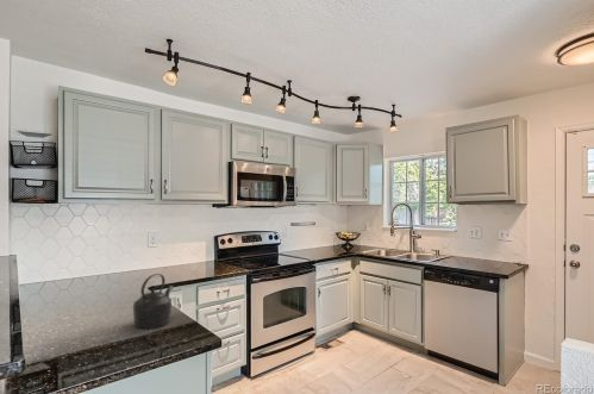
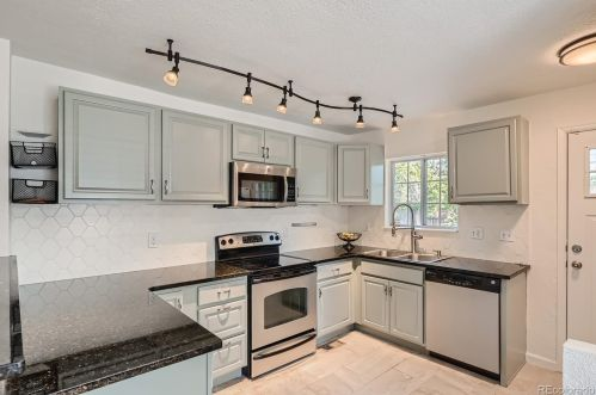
- kettle (157, 295)
